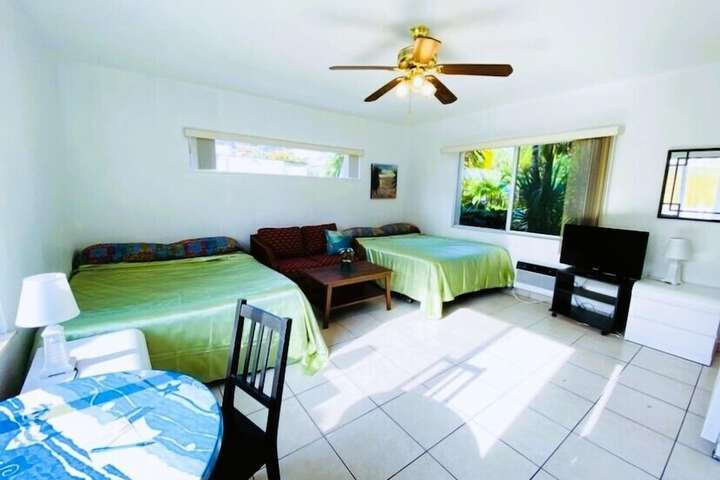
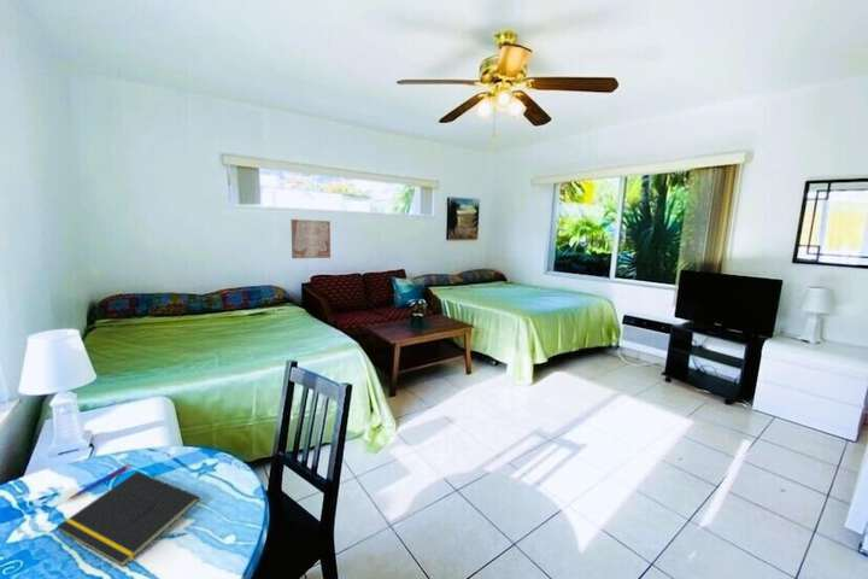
+ notepad (130, 513)
+ wall art (311, 239)
+ pen (100, 480)
